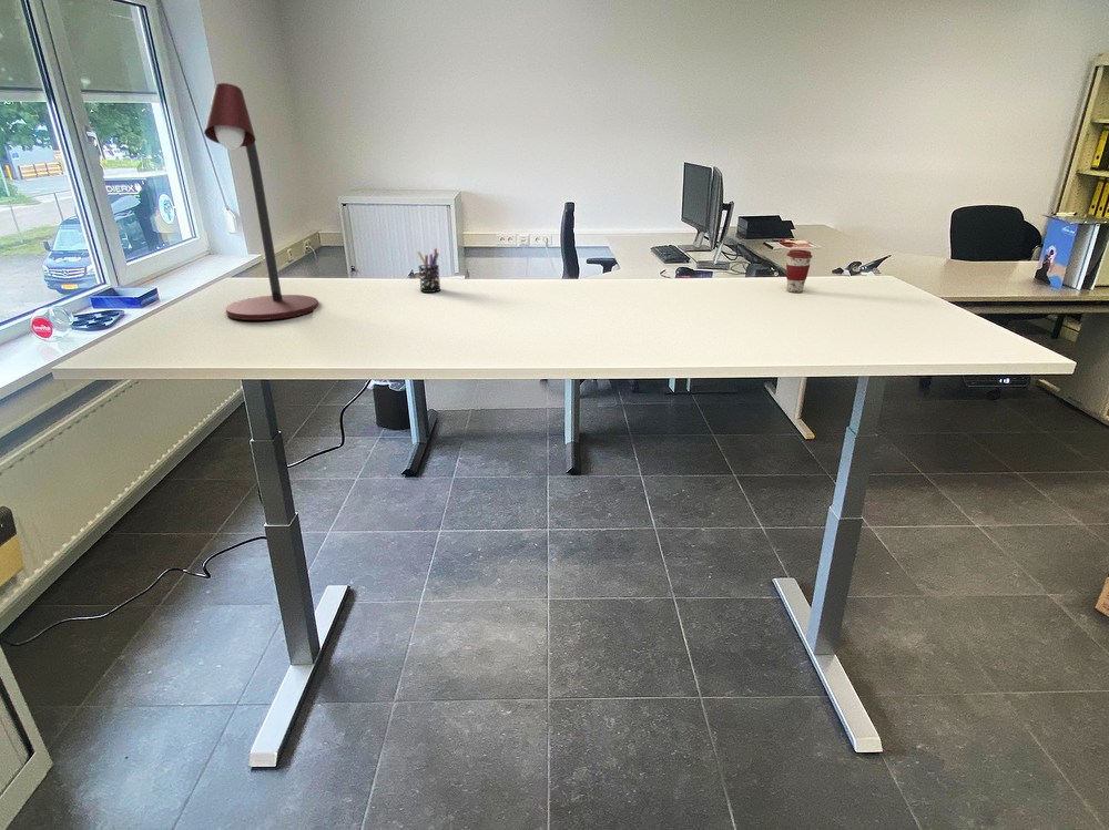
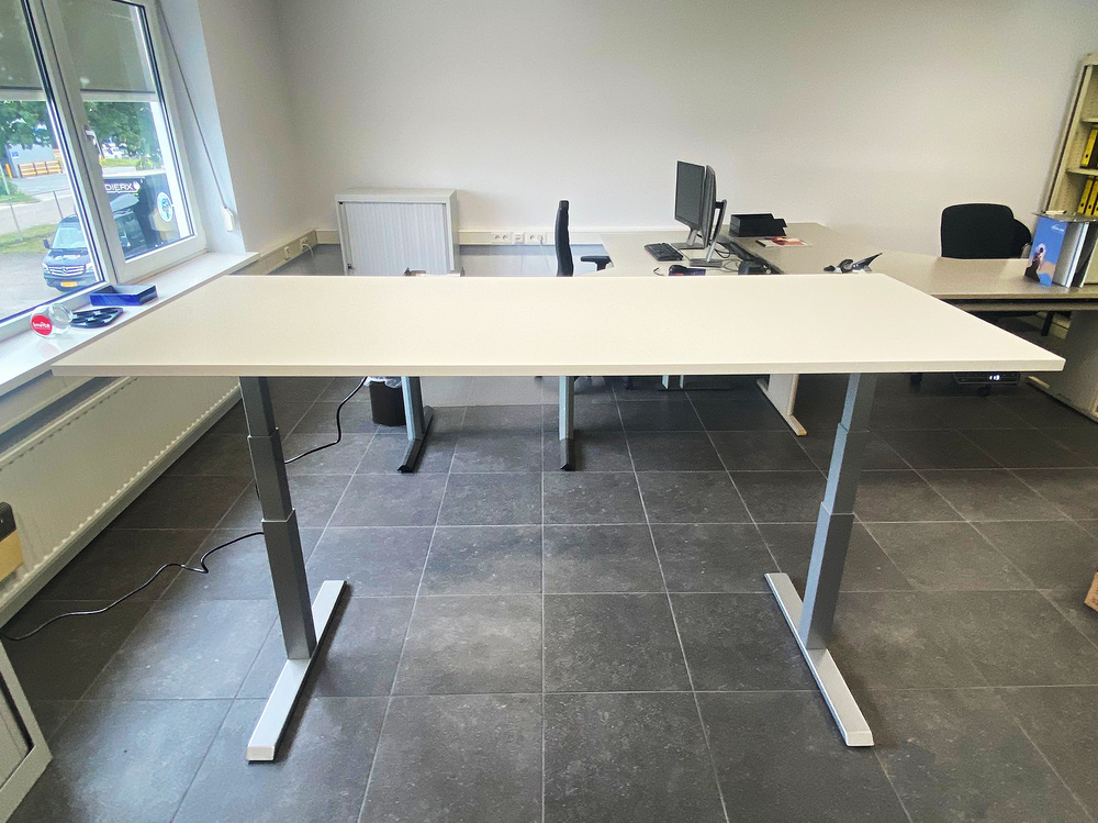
- coffee cup (796, 270)
- pen holder (431, 268)
- desk lamp (256, 205)
